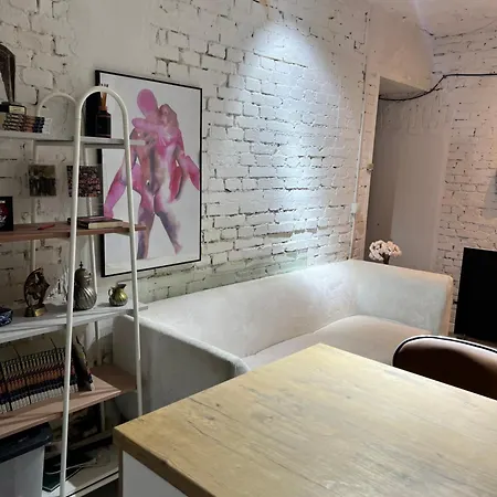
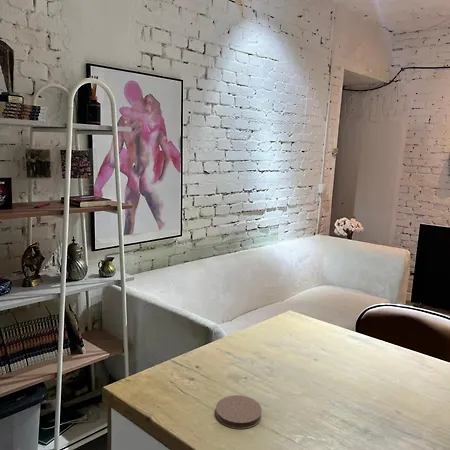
+ coaster (238, 411)
